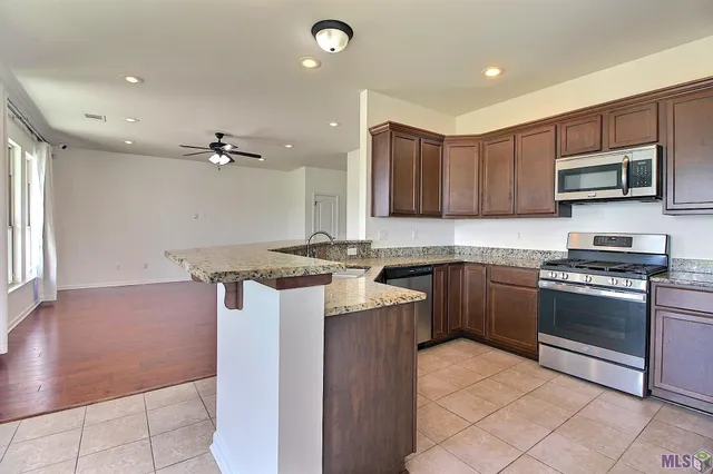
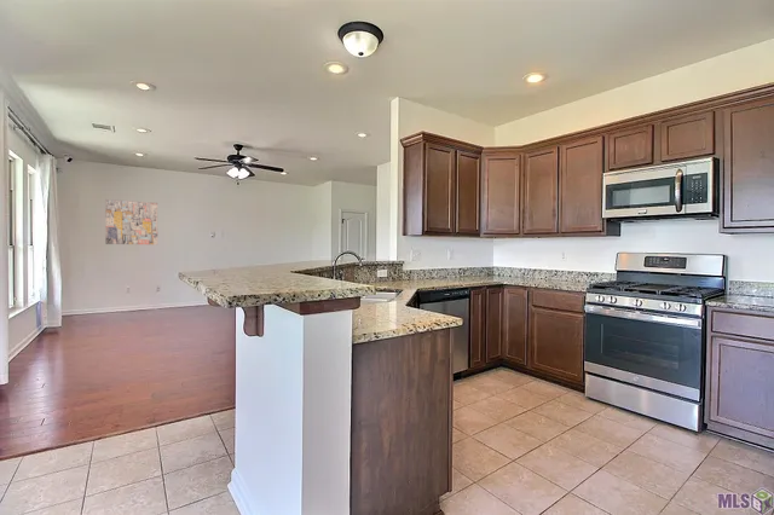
+ wall art (132, 222)
